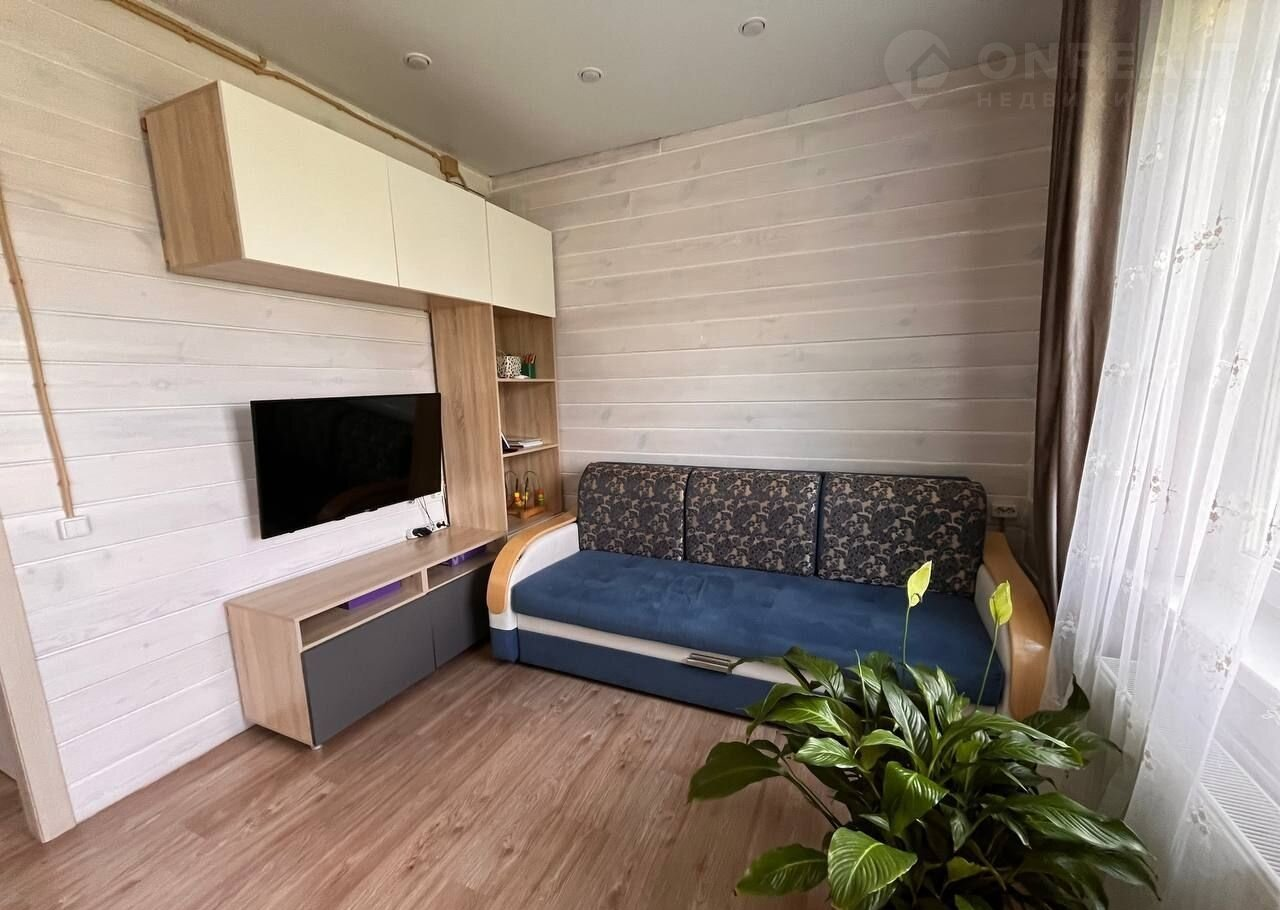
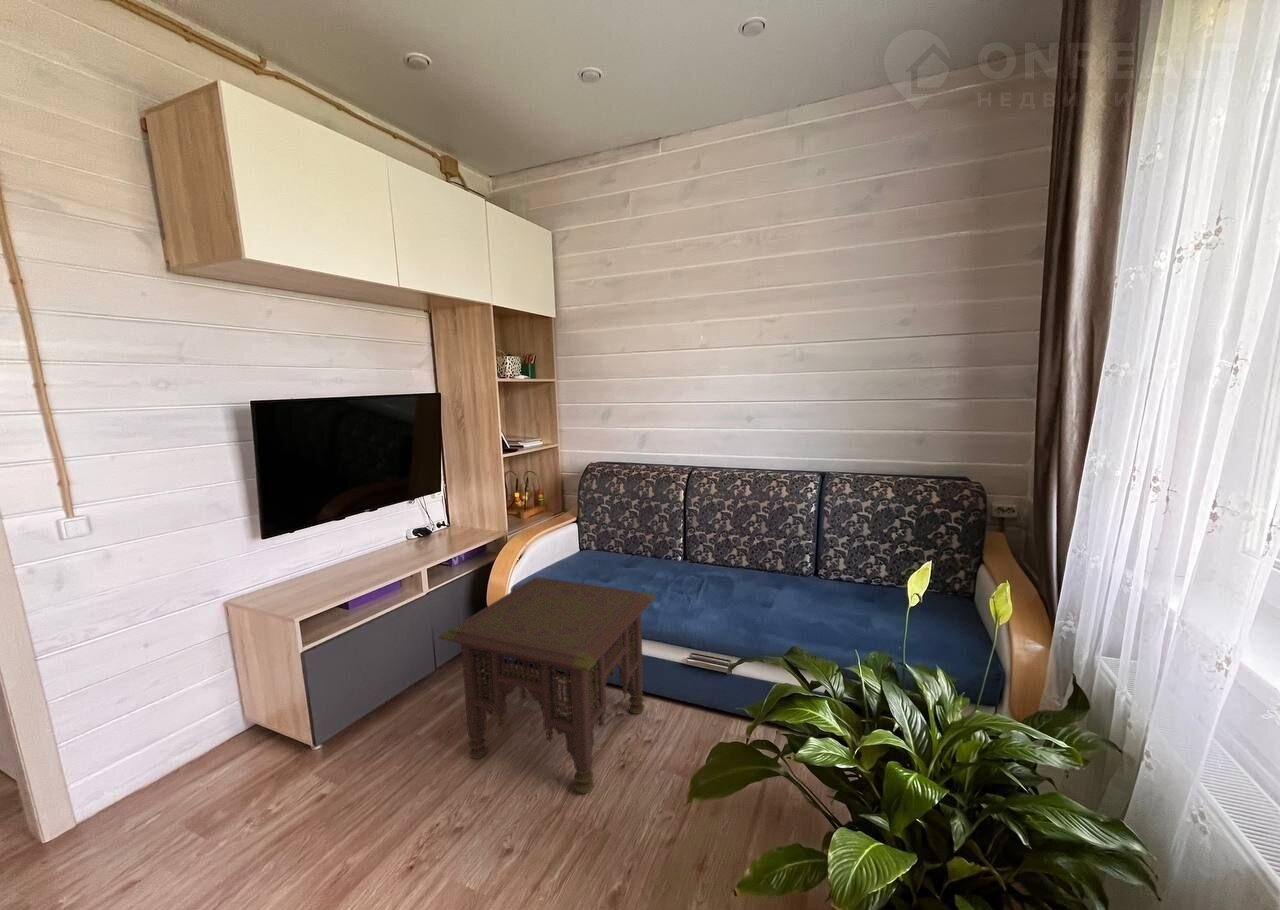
+ side table (559, 670)
